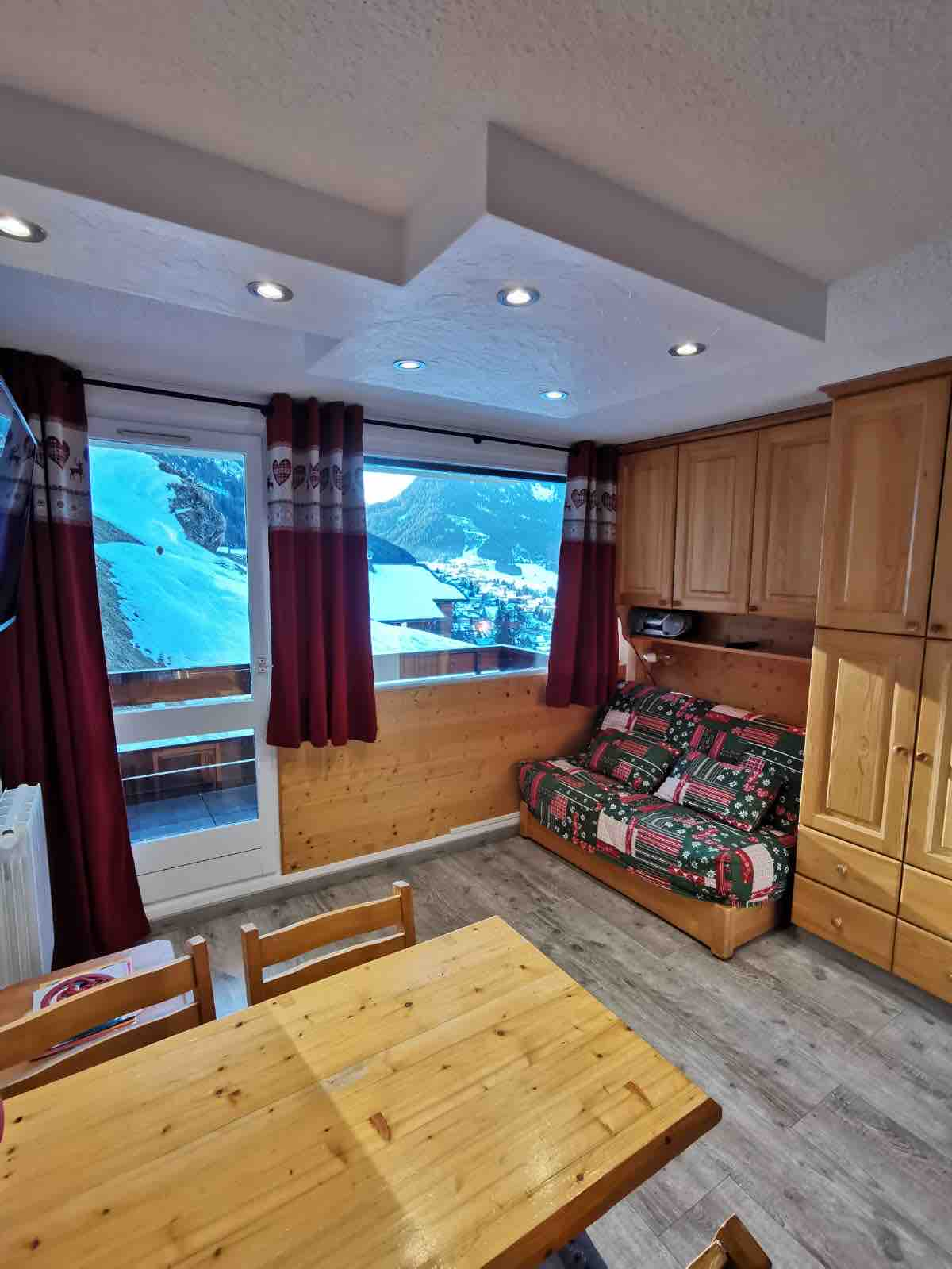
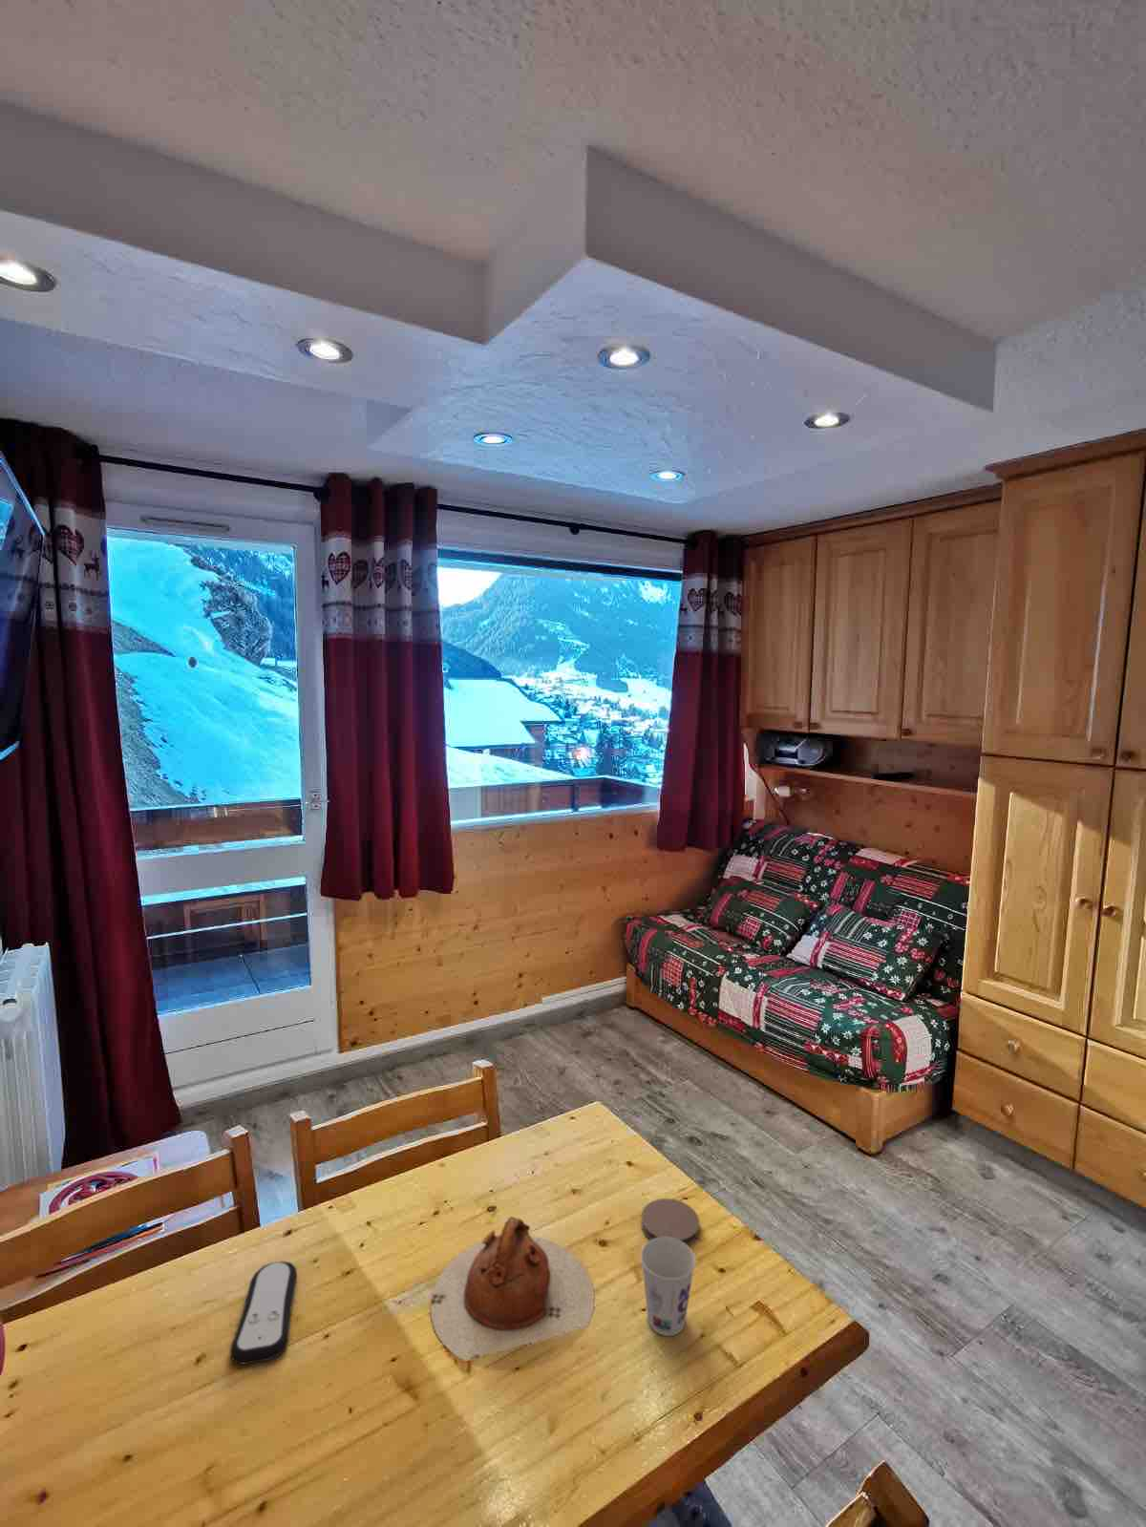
+ coaster (669, 1221)
+ remote control (267, 1307)
+ teapot (513, 1262)
+ cup (667, 1289)
